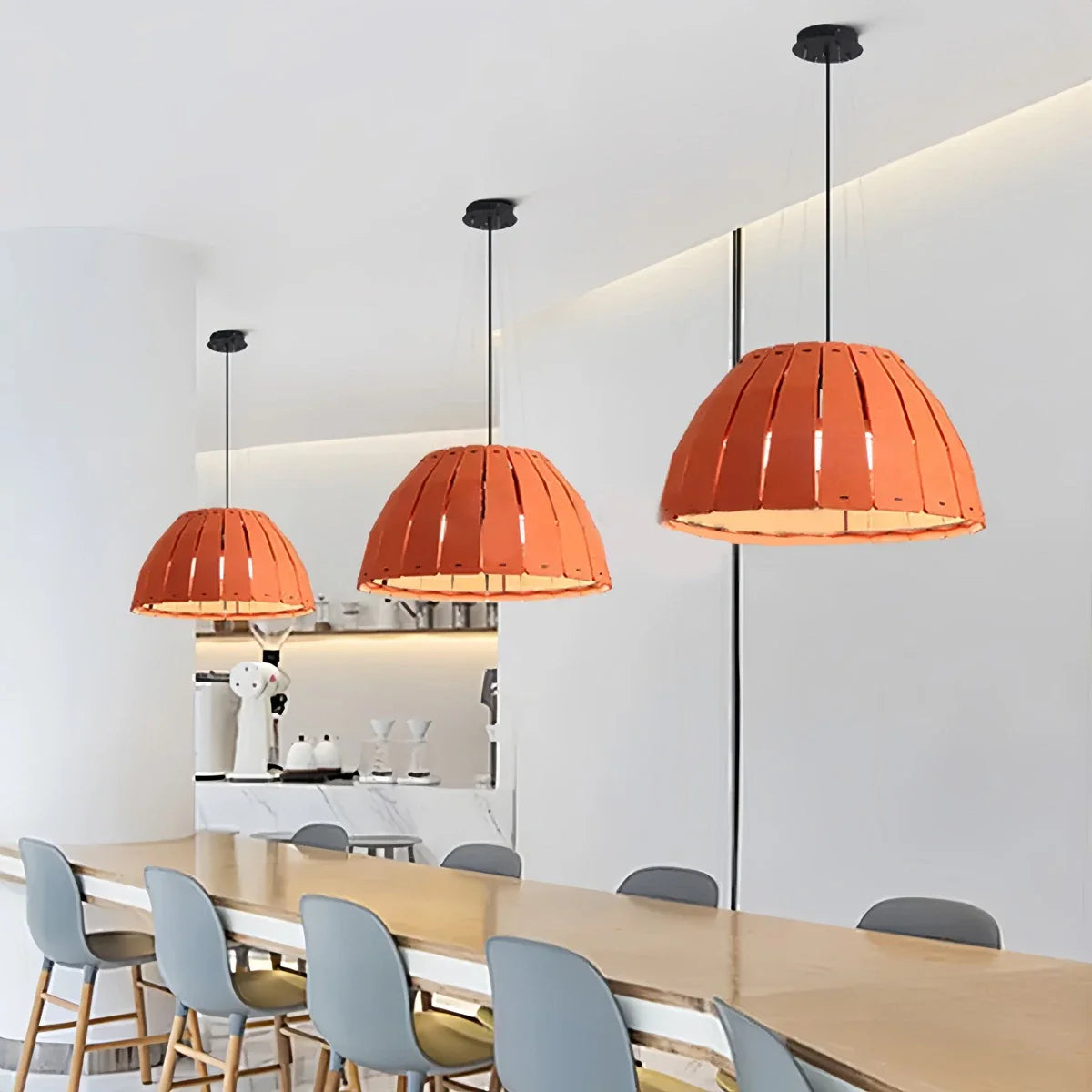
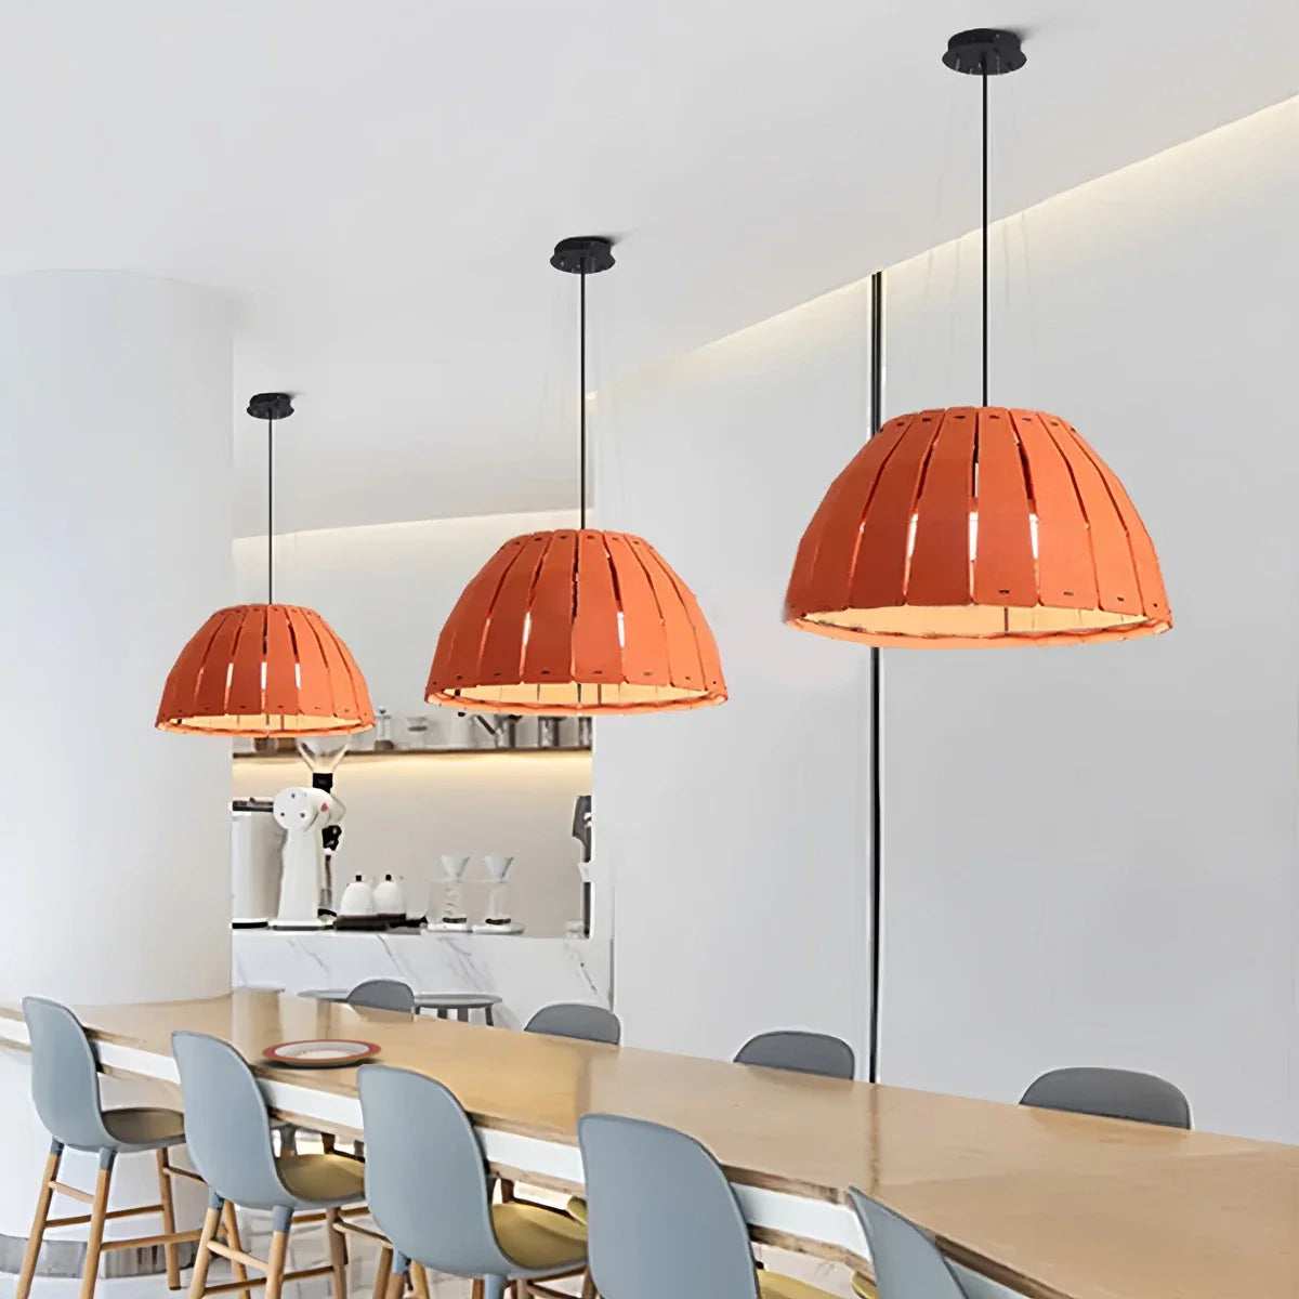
+ plate (321, 1054)
